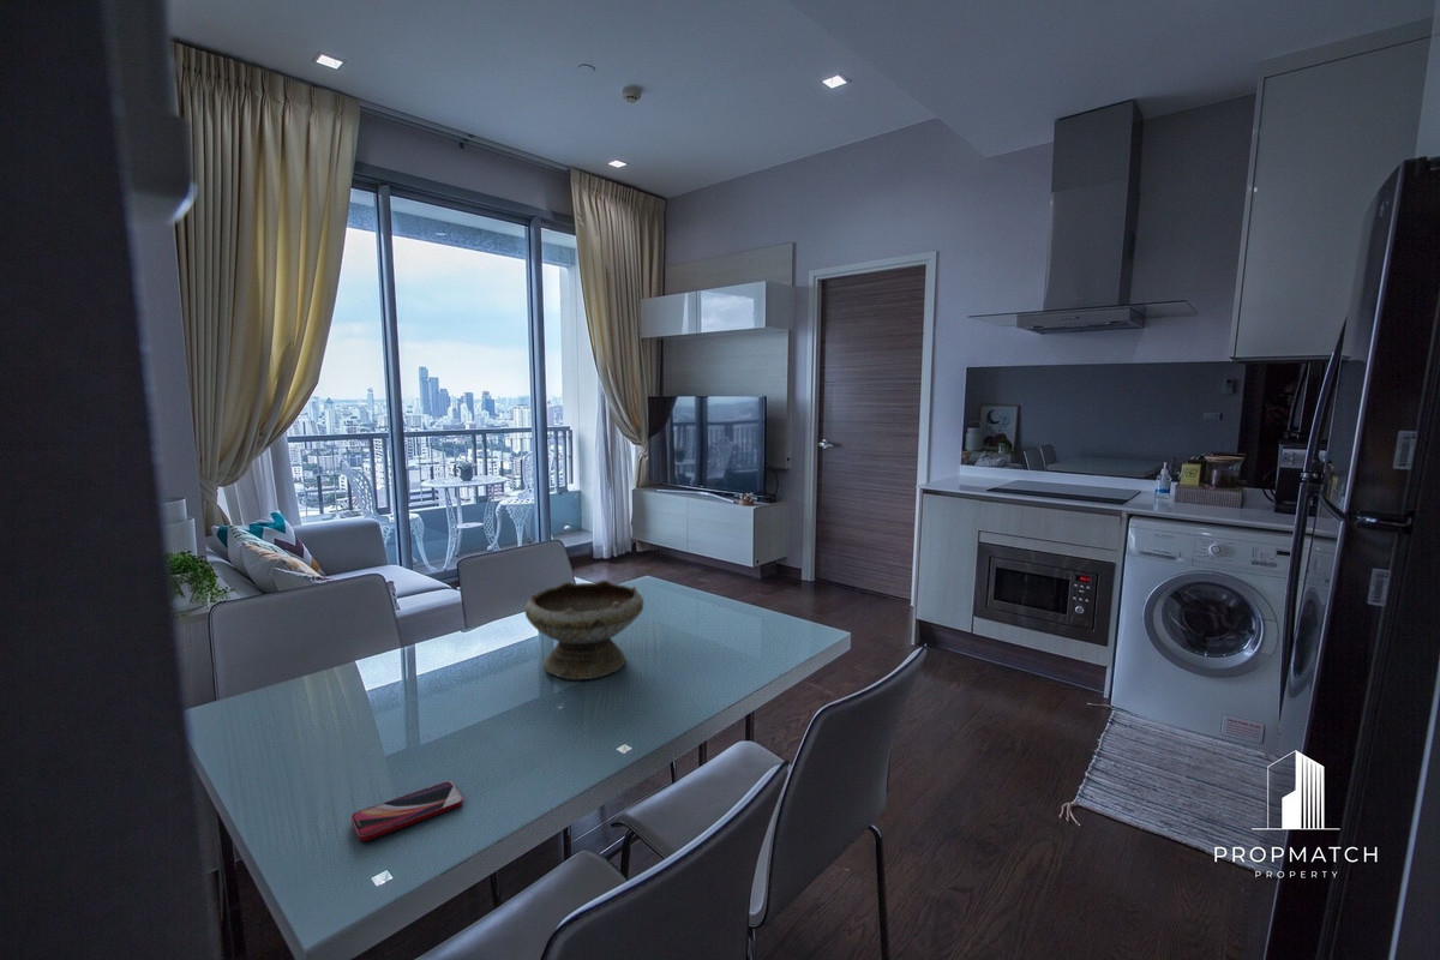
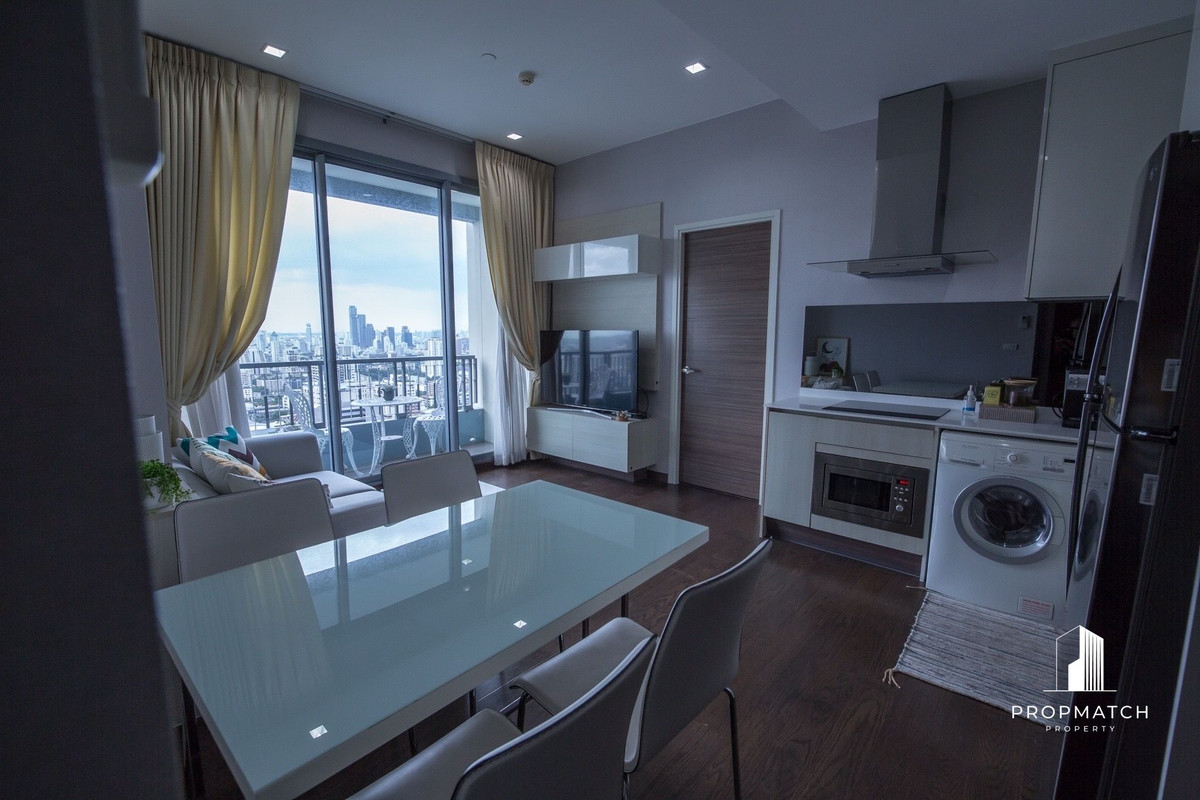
- smartphone (408, 809)
- bowl (586, 625)
